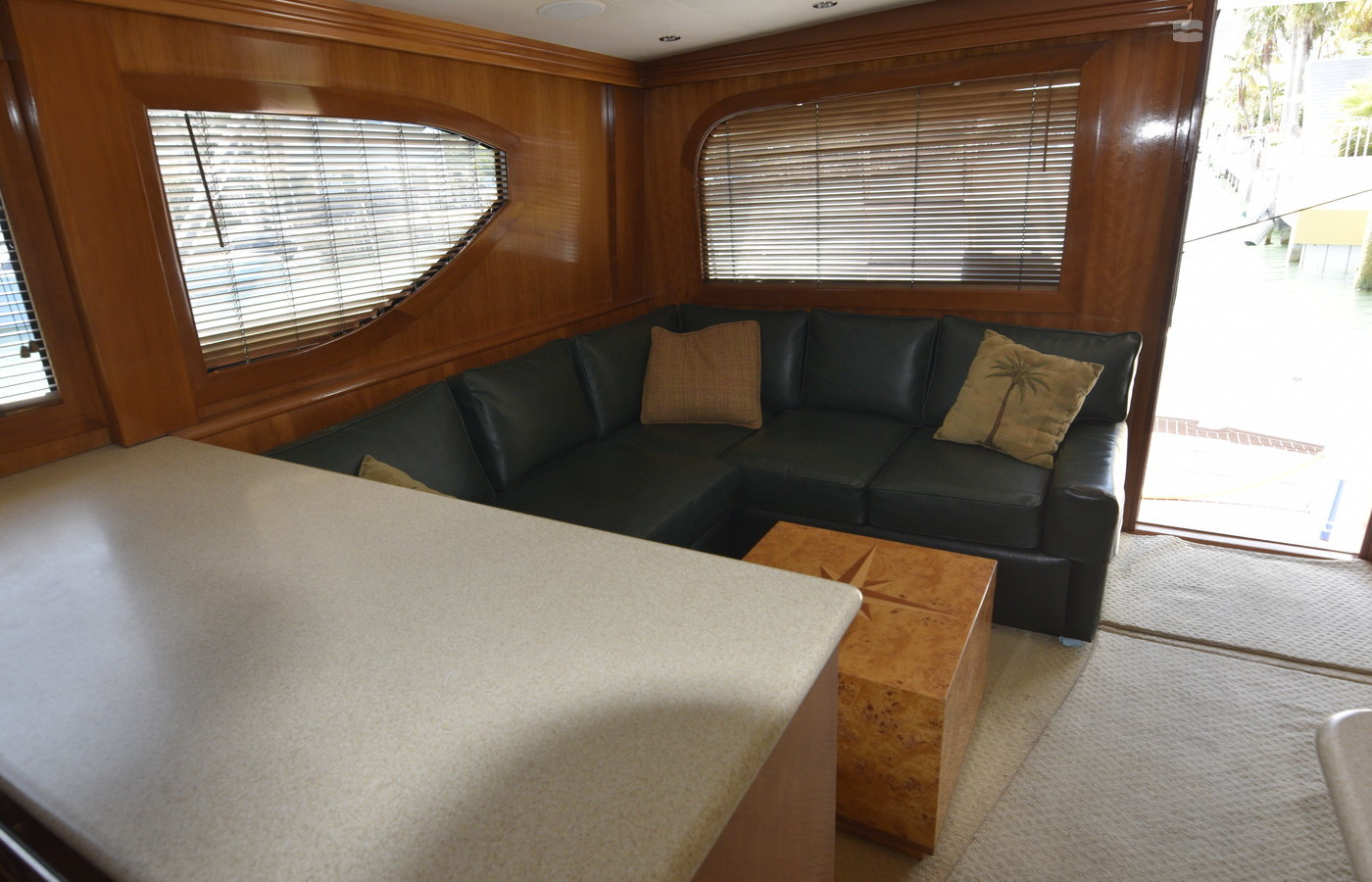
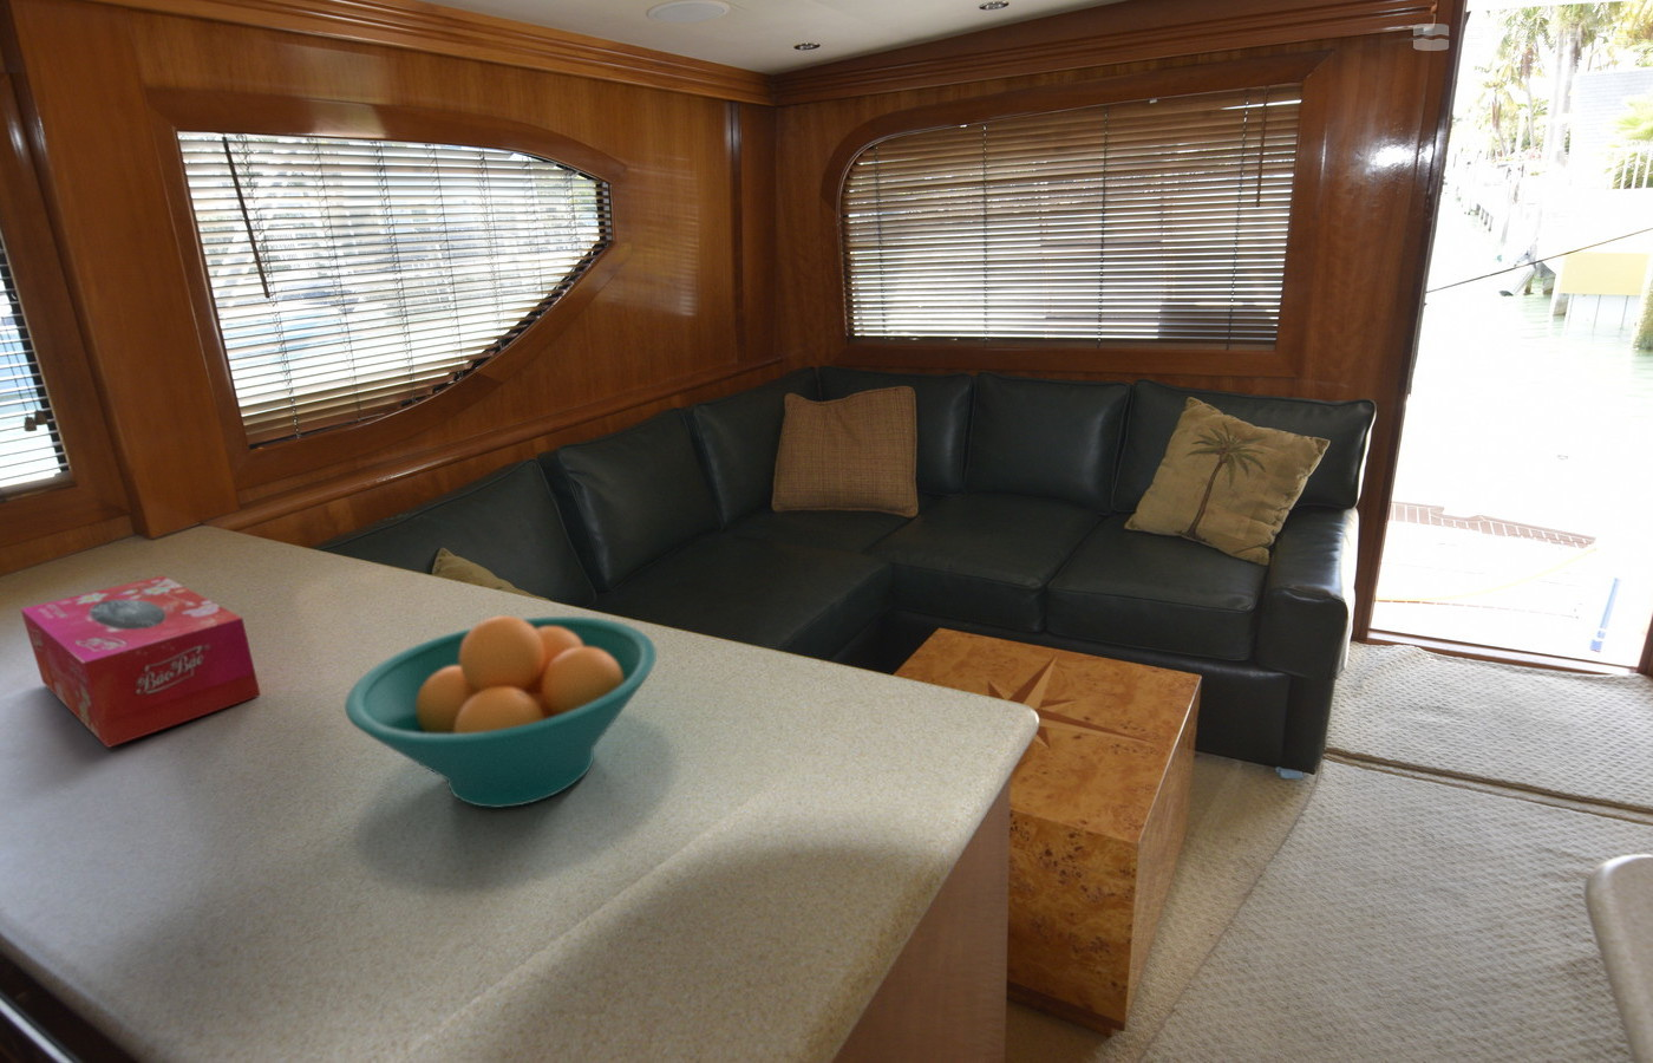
+ fruit bowl (511, 697)
+ tissue box (139, 651)
